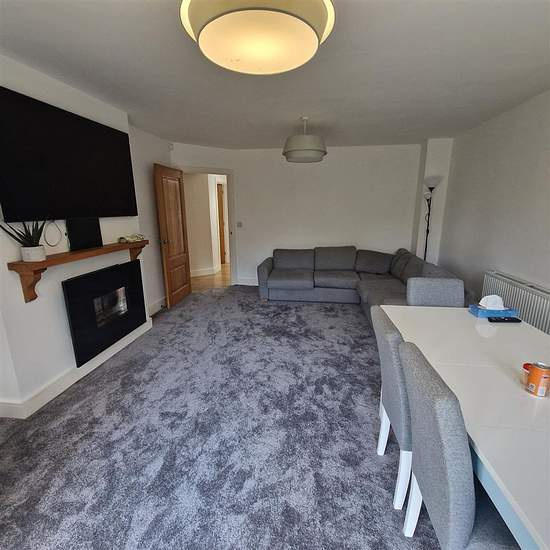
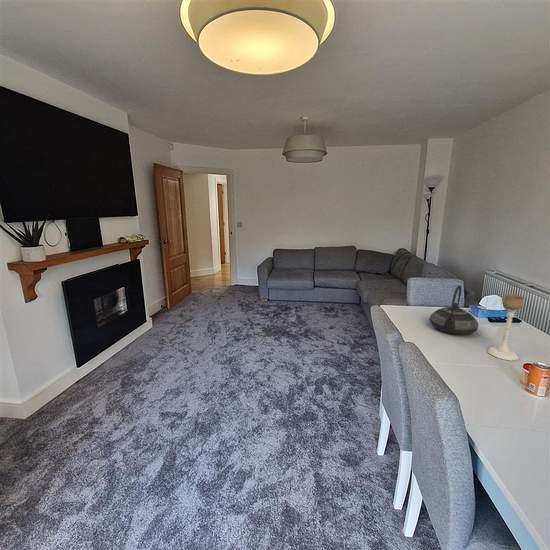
+ teapot (454, 308)
+ candle holder (508, 325)
